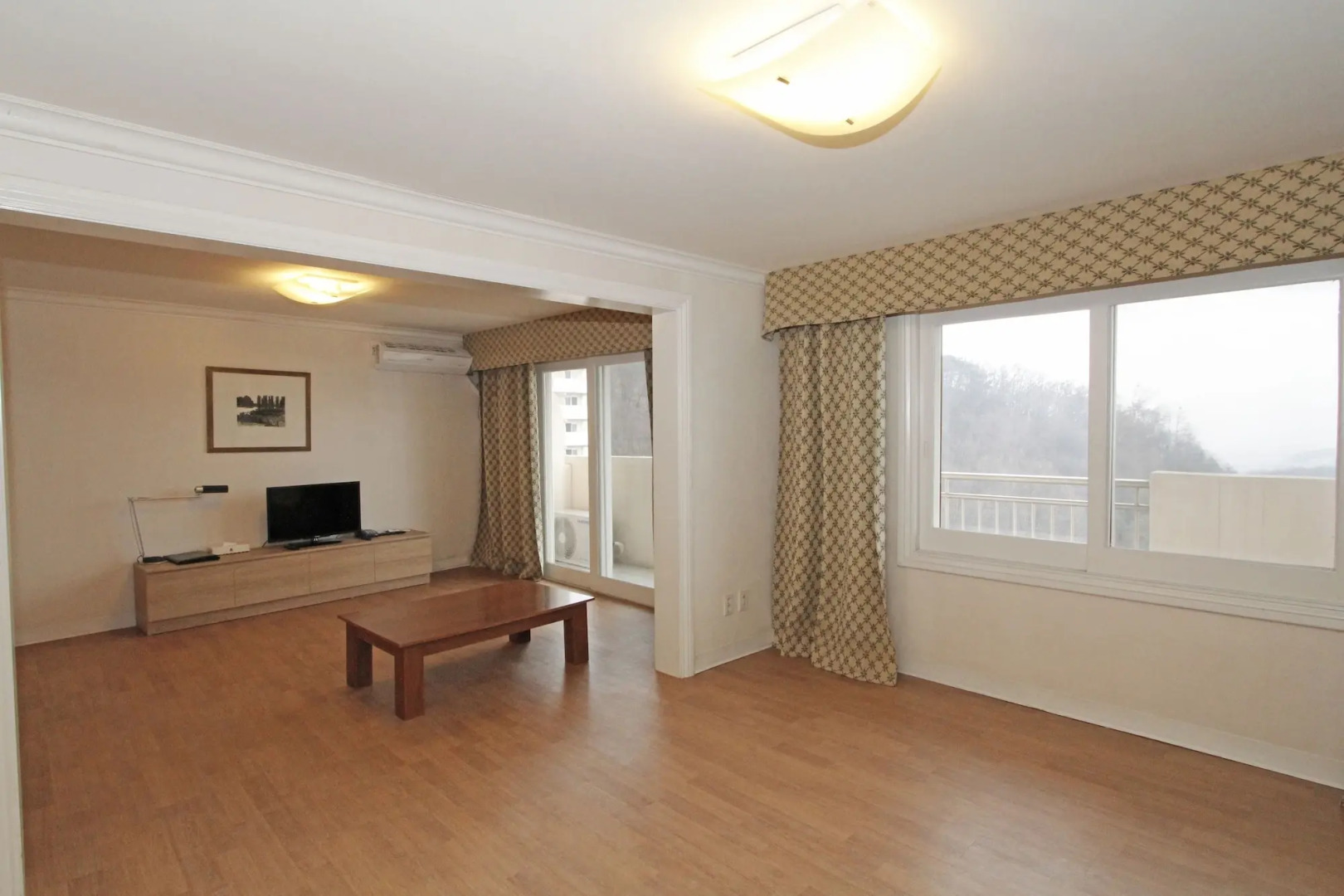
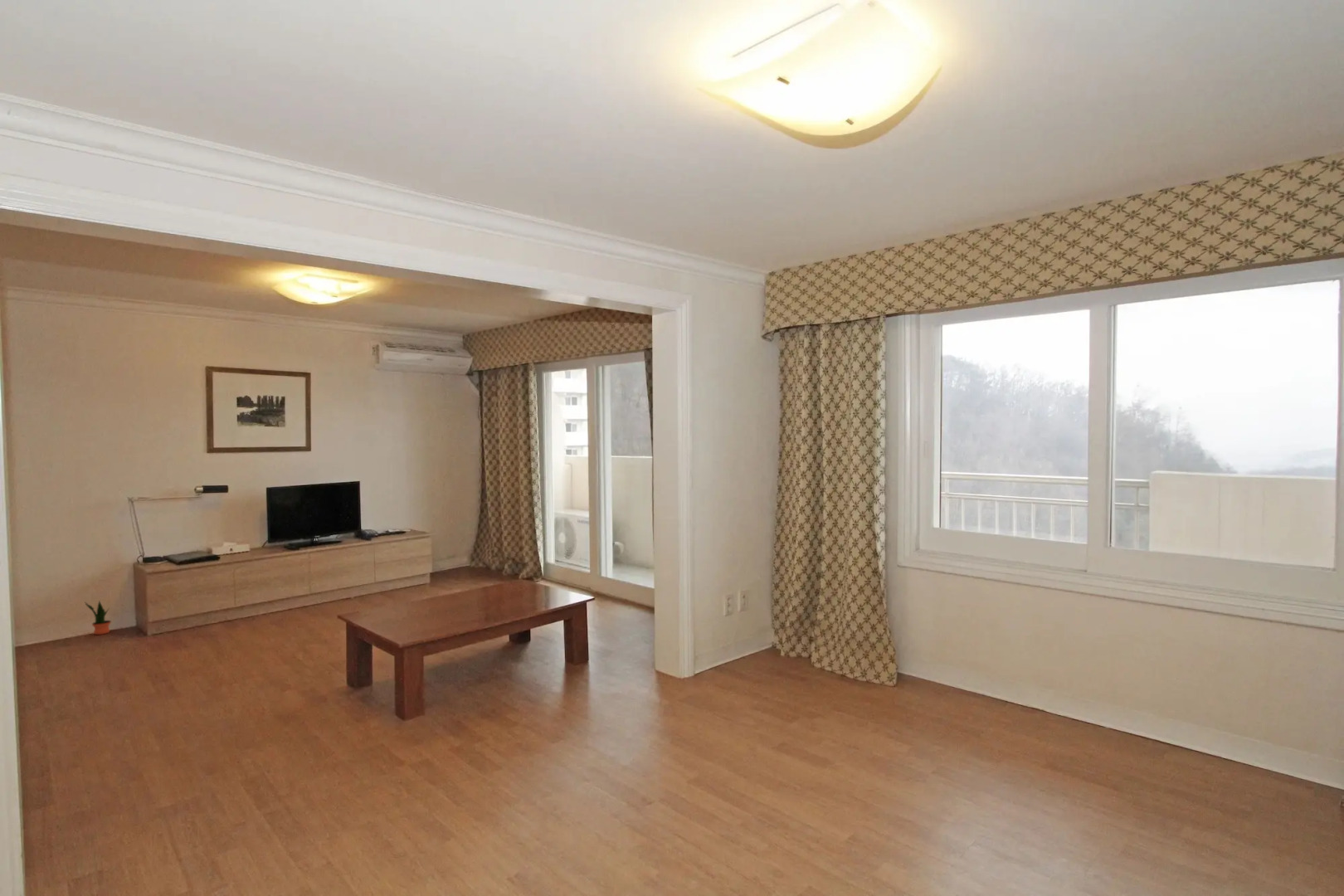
+ potted plant (98, 616)
